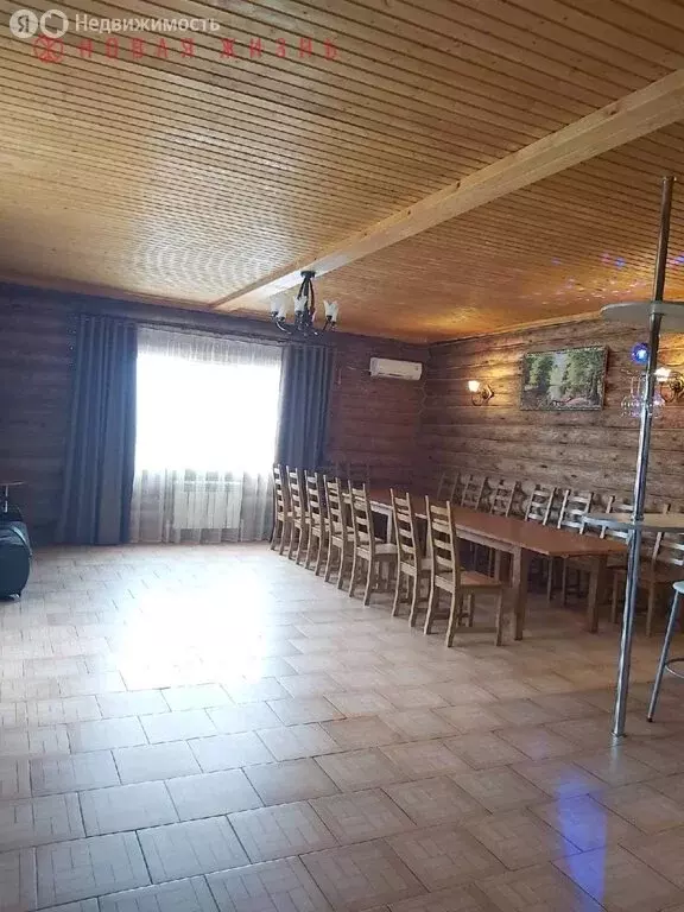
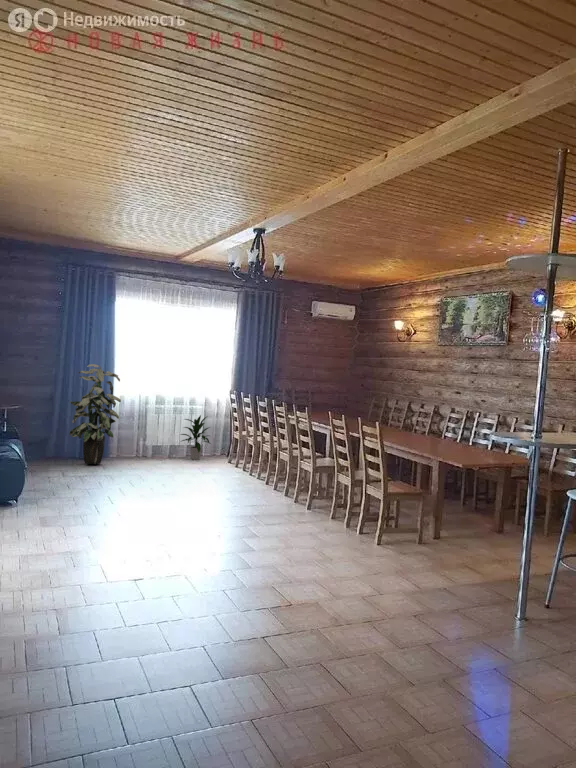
+ indoor plant (93, 414)
+ indoor plant (196, 437)
